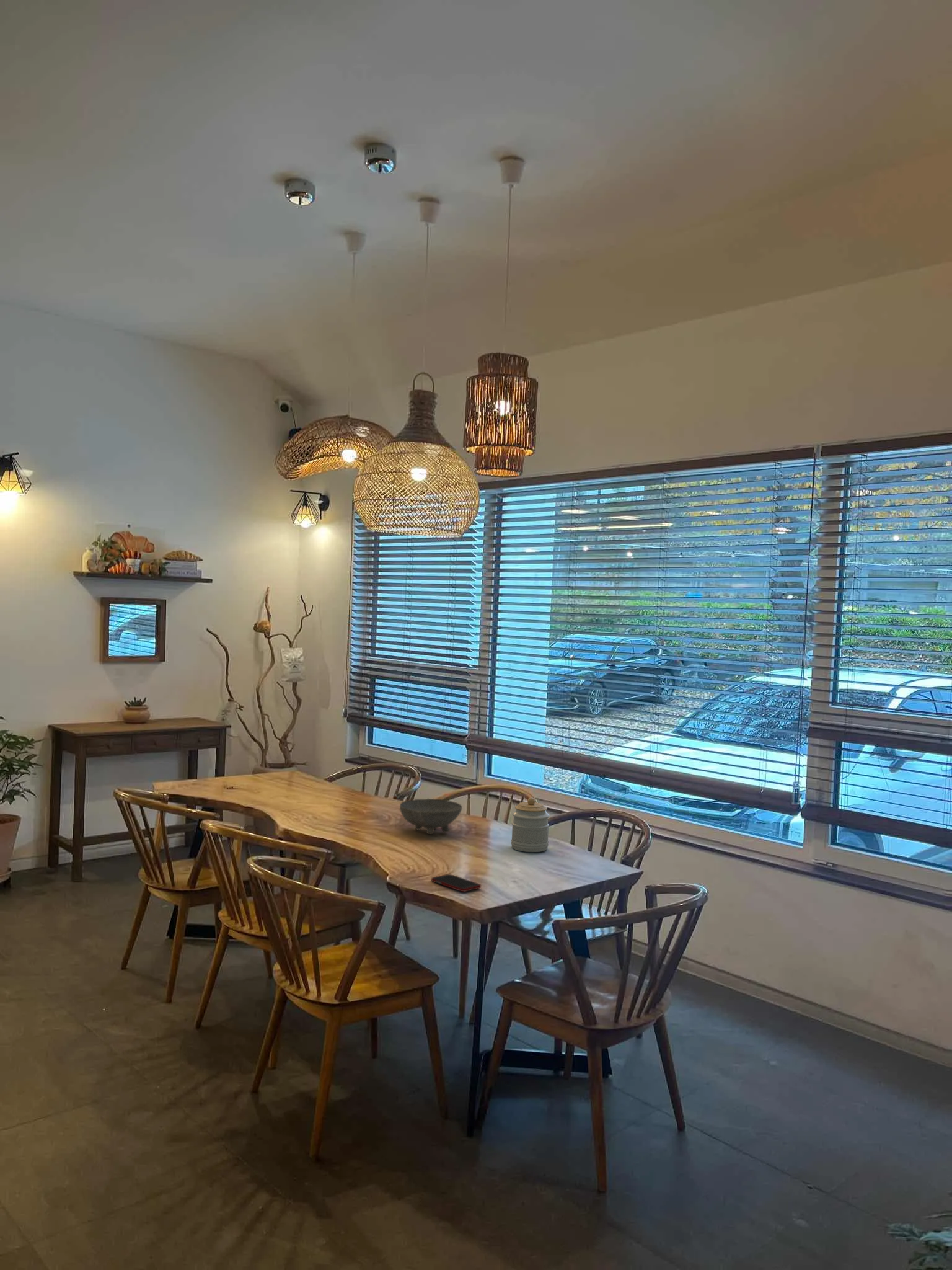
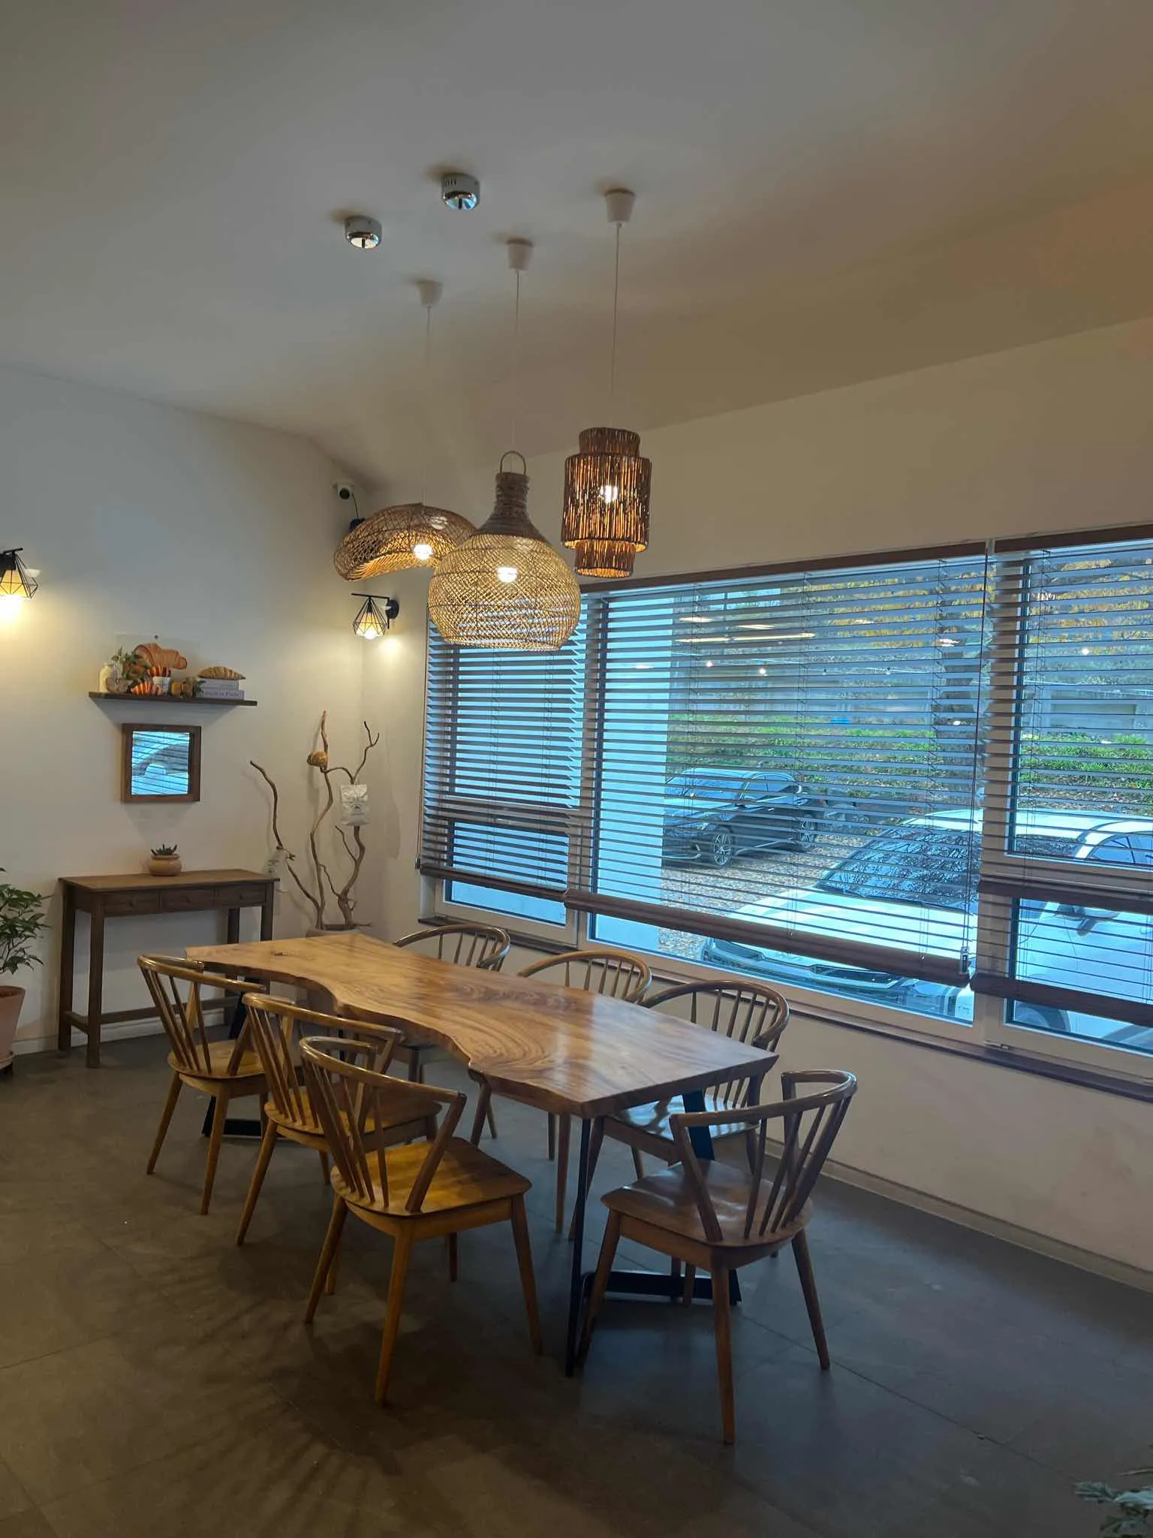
- bowl (430, 818)
- jar (530, 823)
- cell phone (456, 882)
